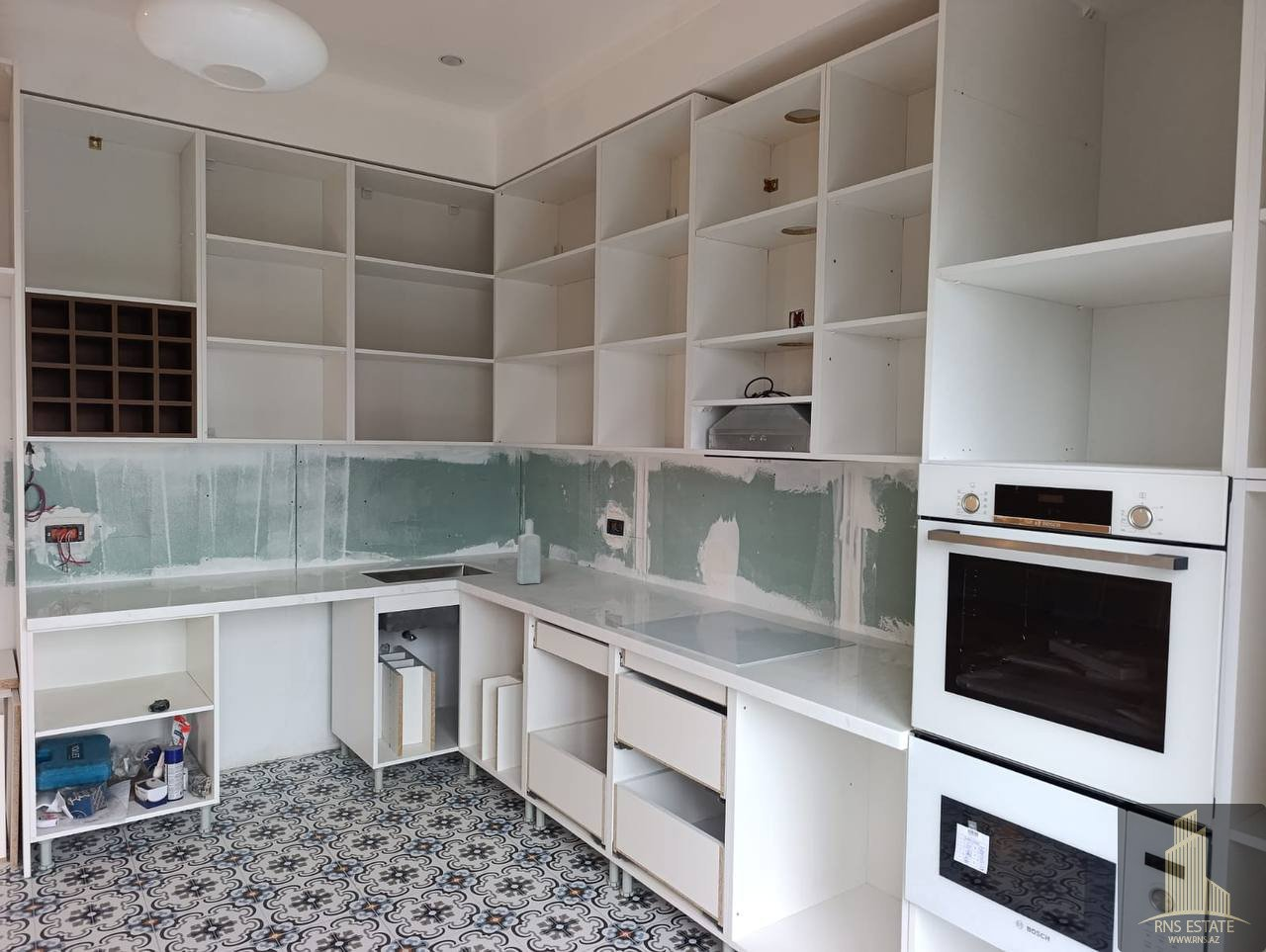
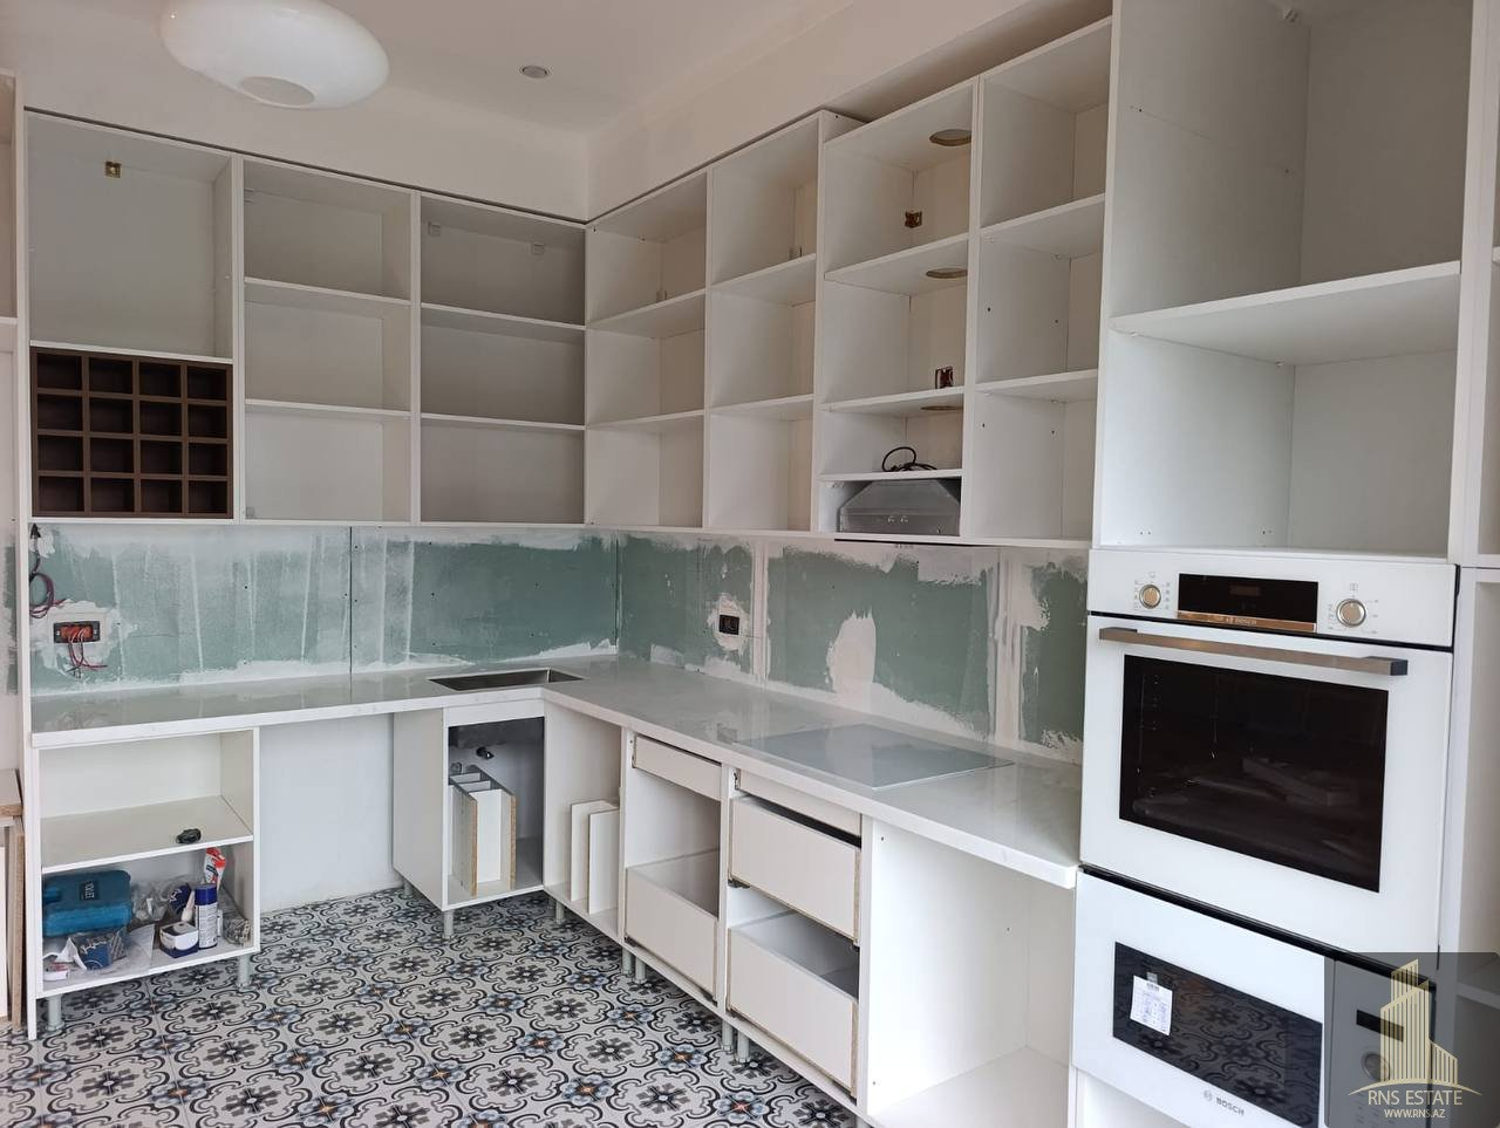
- bottle (529, 551)
